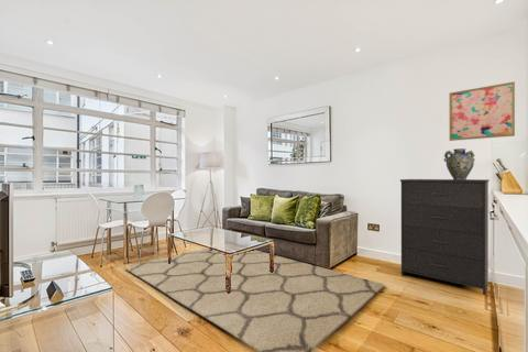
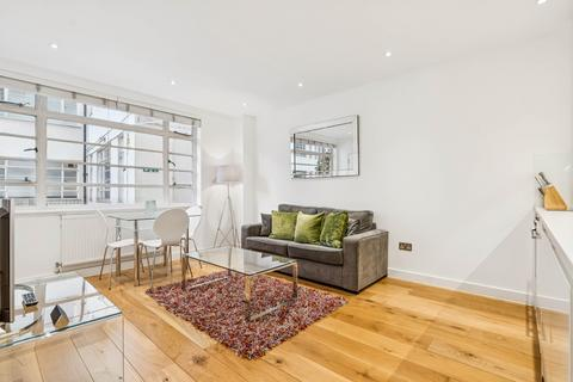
- rug (243, 275)
- dresser (442, 229)
- wall art (480, 112)
- ceramic jug (460, 164)
